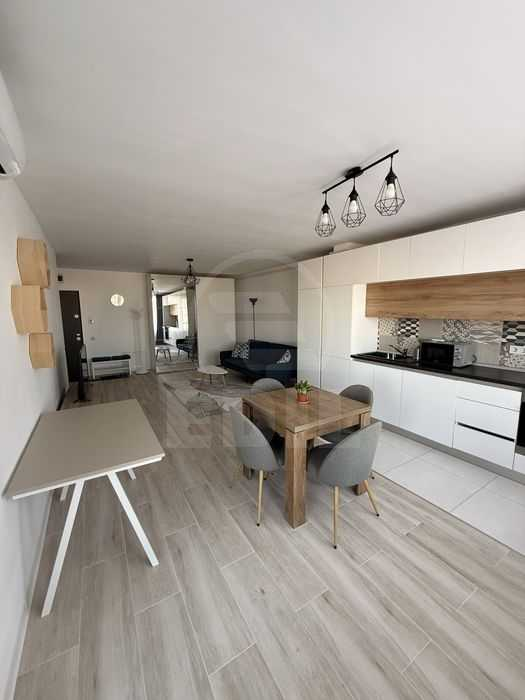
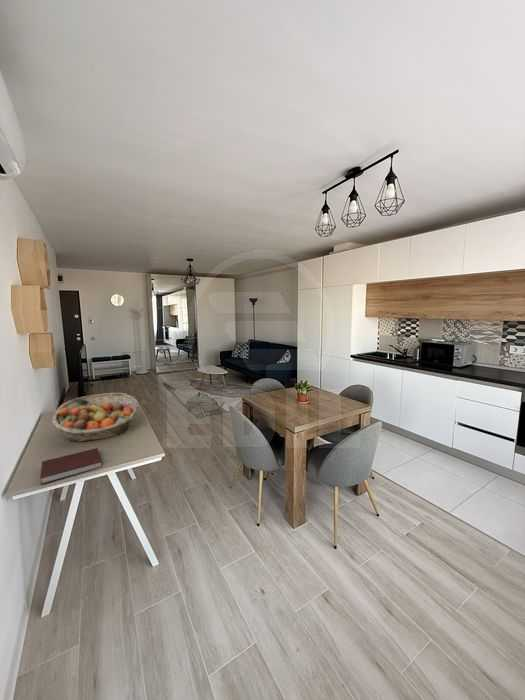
+ fruit basket (98, 416)
+ notebook (72, 464)
